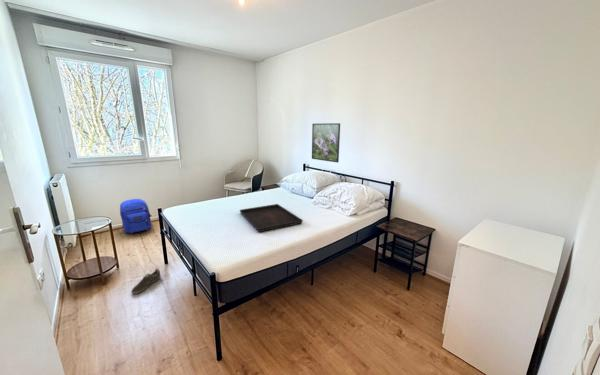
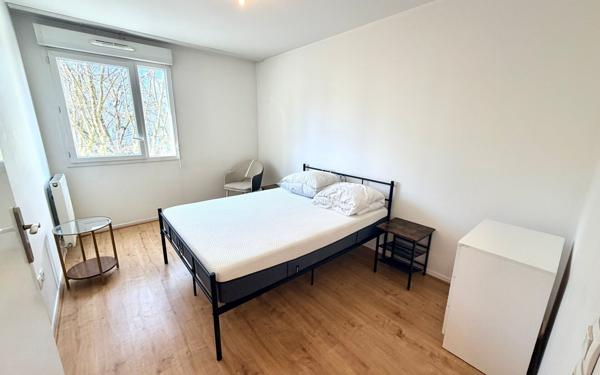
- sneaker (145, 280)
- serving tray (269, 216)
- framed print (325, 142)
- backpack (137, 215)
